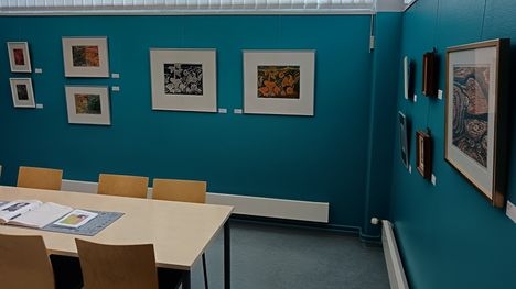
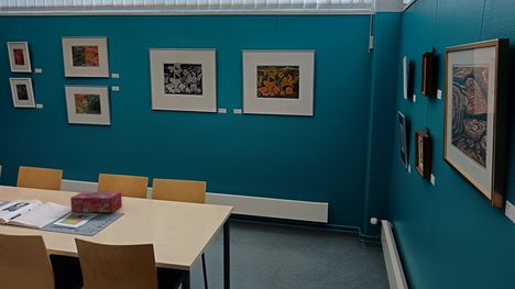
+ tissue box (97, 201)
